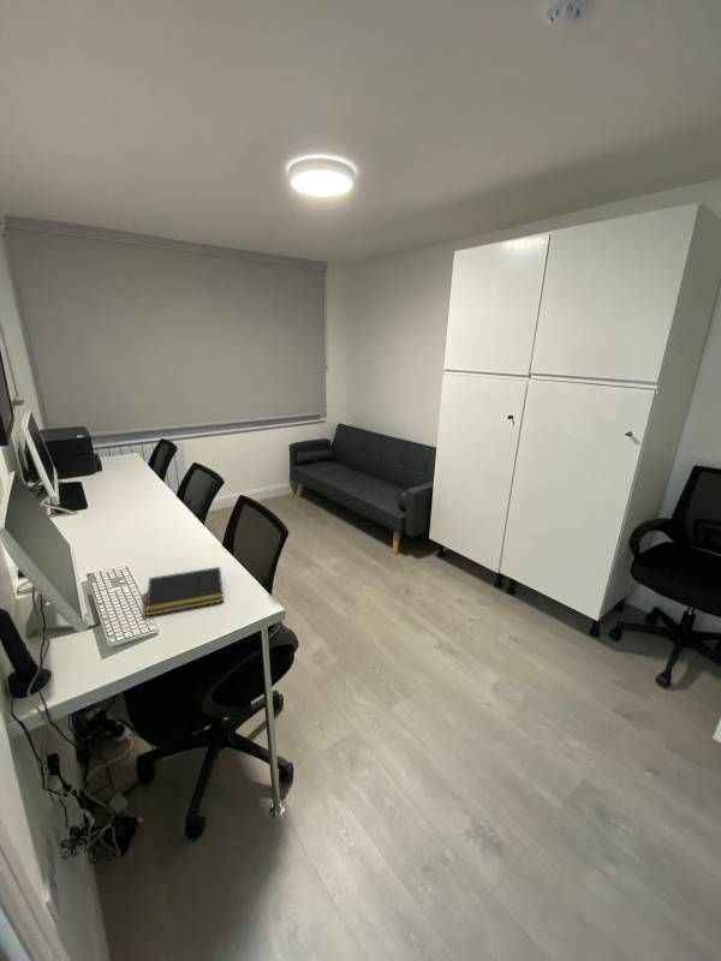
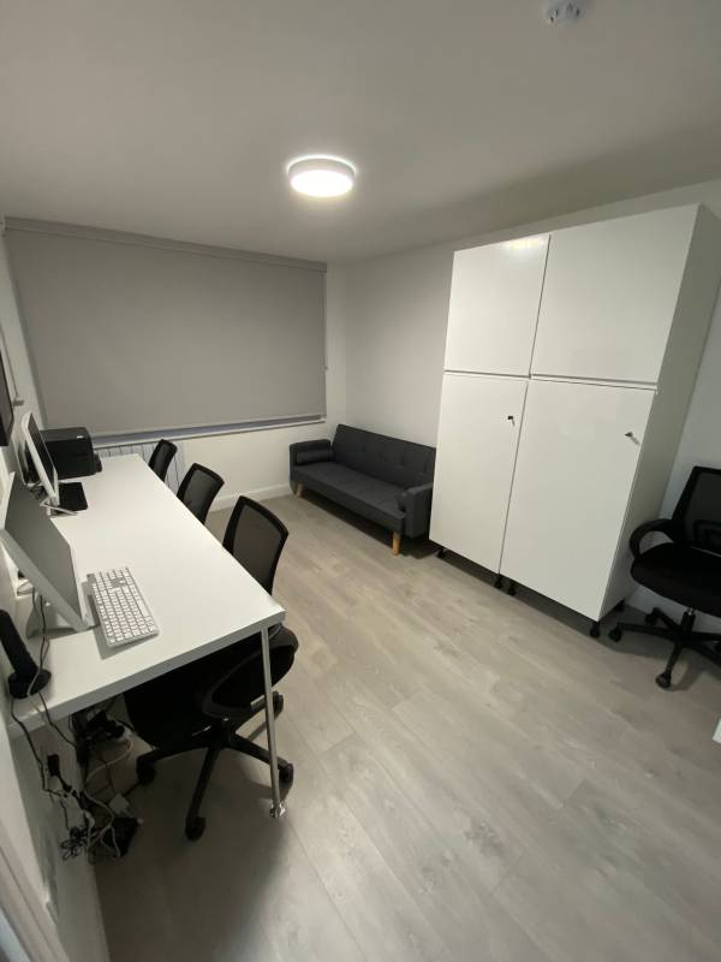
- notepad (185, 589)
